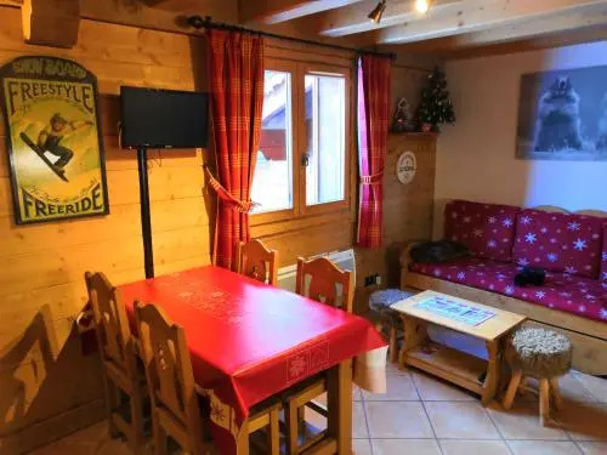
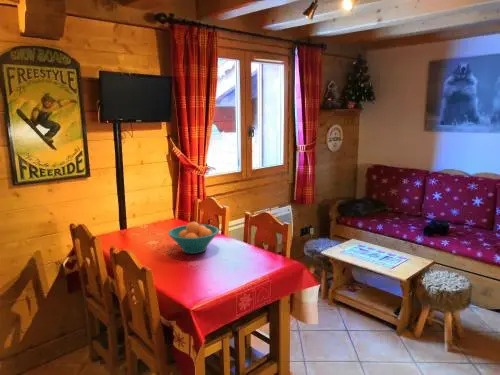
+ fruit bowl (193, 236)
